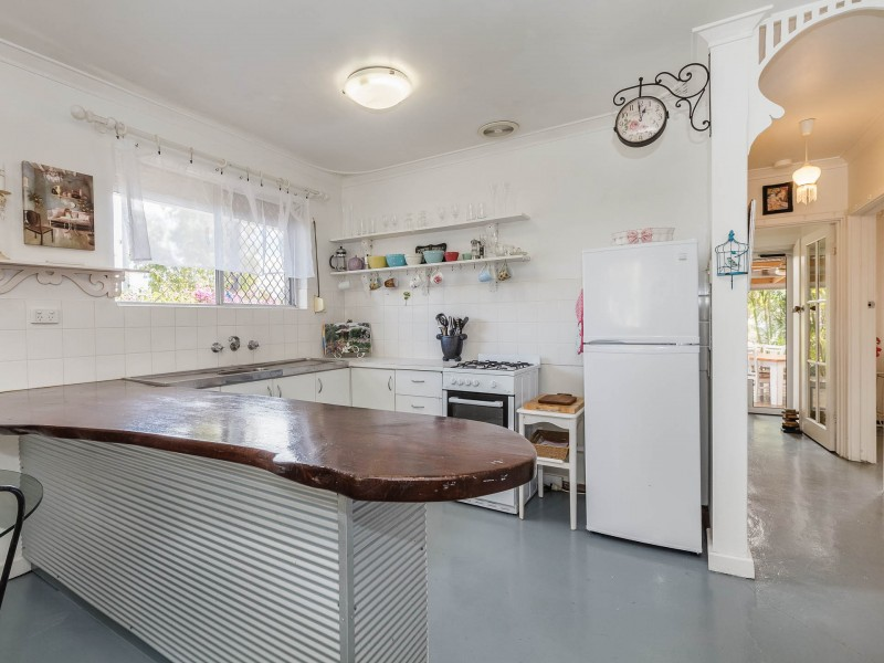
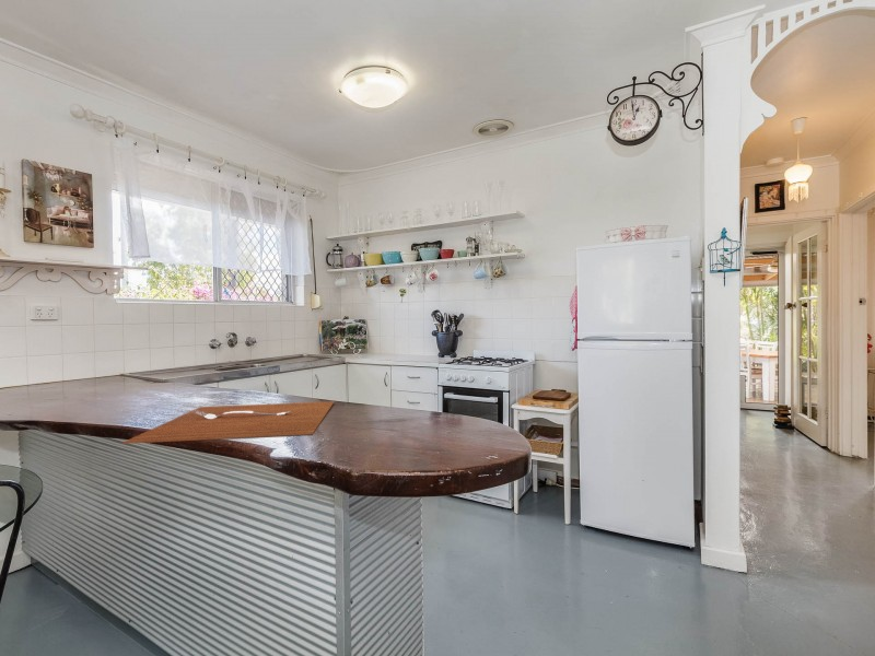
+ cutting board (247, 414)
